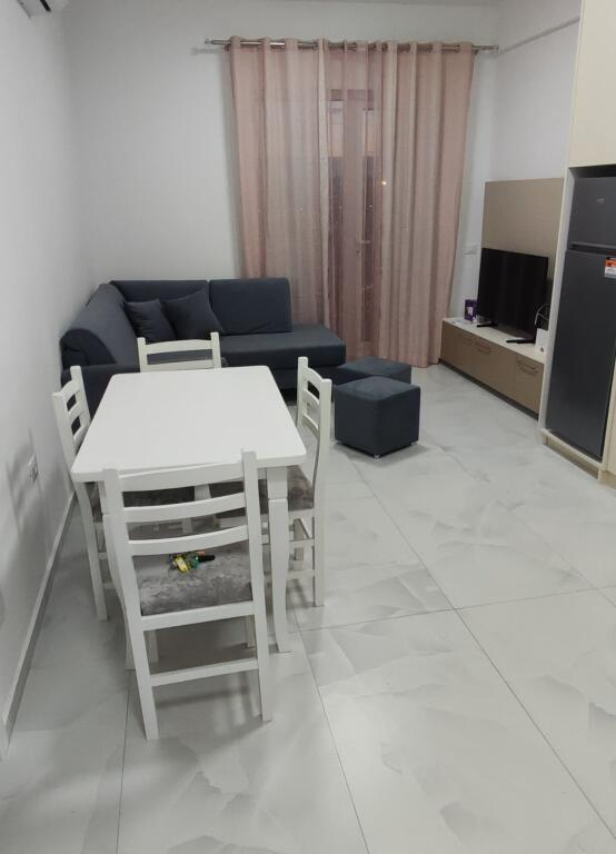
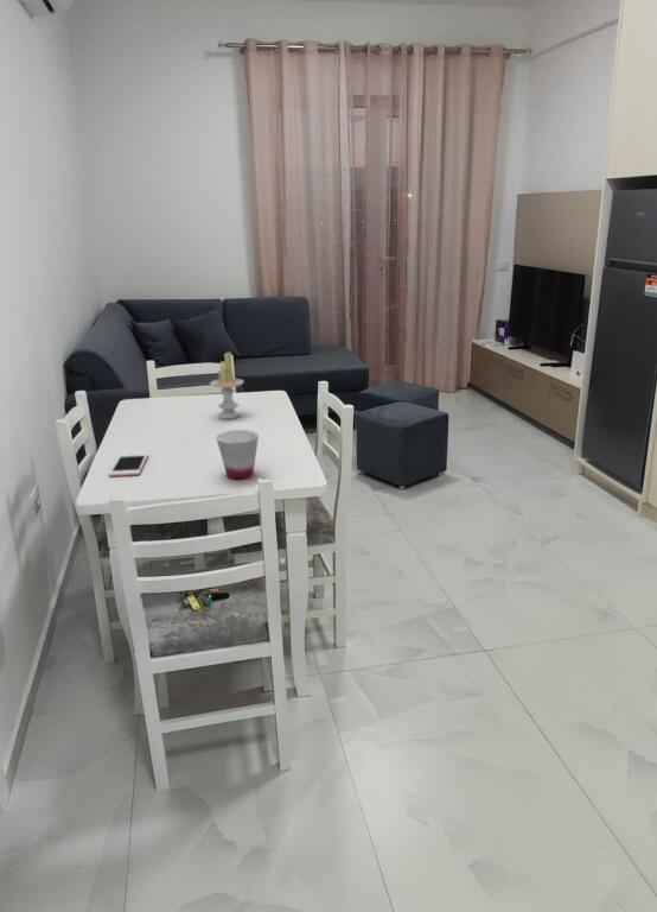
+ cup (238, 455)
+ cell phone (129, 463)
+ candle (227, 384)
